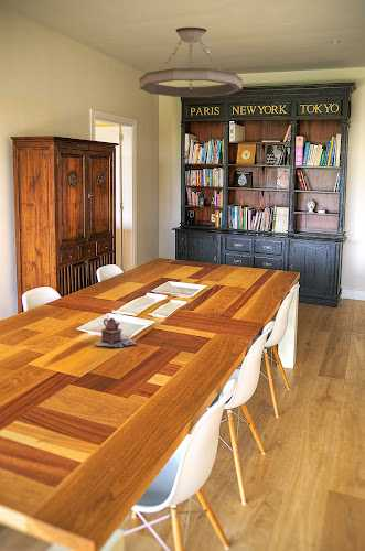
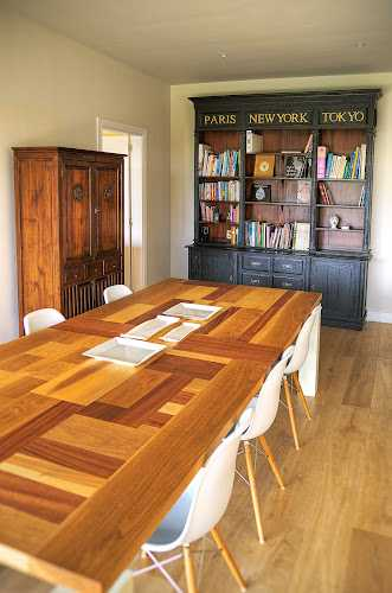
- teapot (112, 329)
- chandelier (191, 60)
